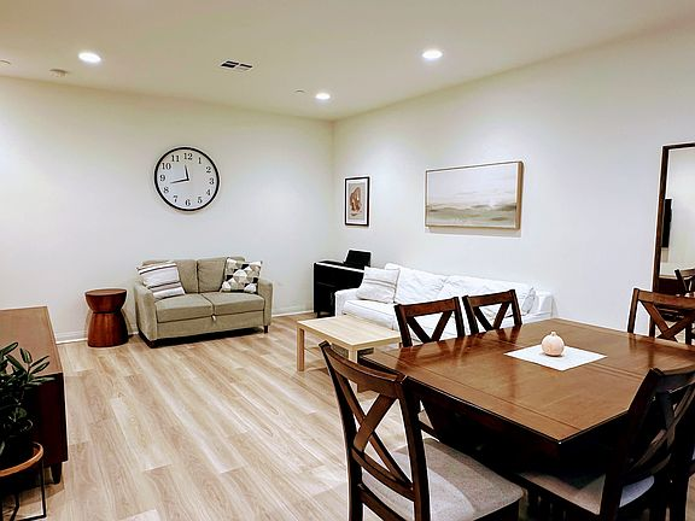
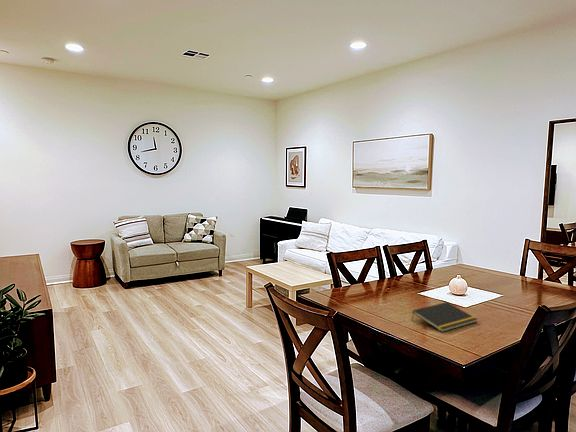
+ notepad (444, 315)
